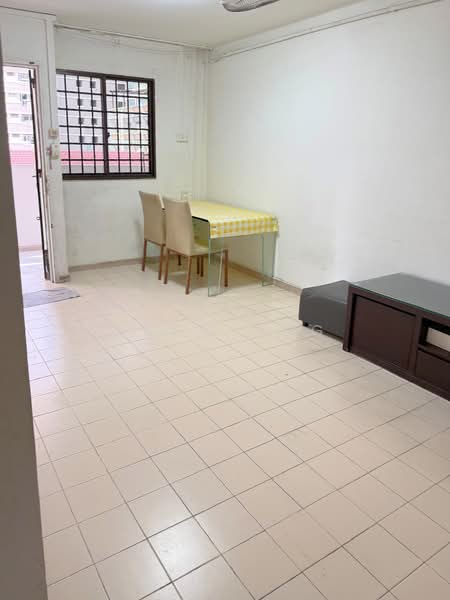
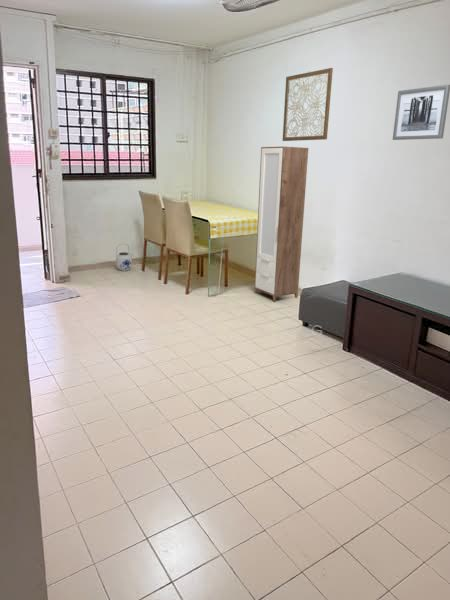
+ cabinet (279, 224)
+ wall art (419, 113)
+ teapot (124, 256)
+ wall art (308, 106)
